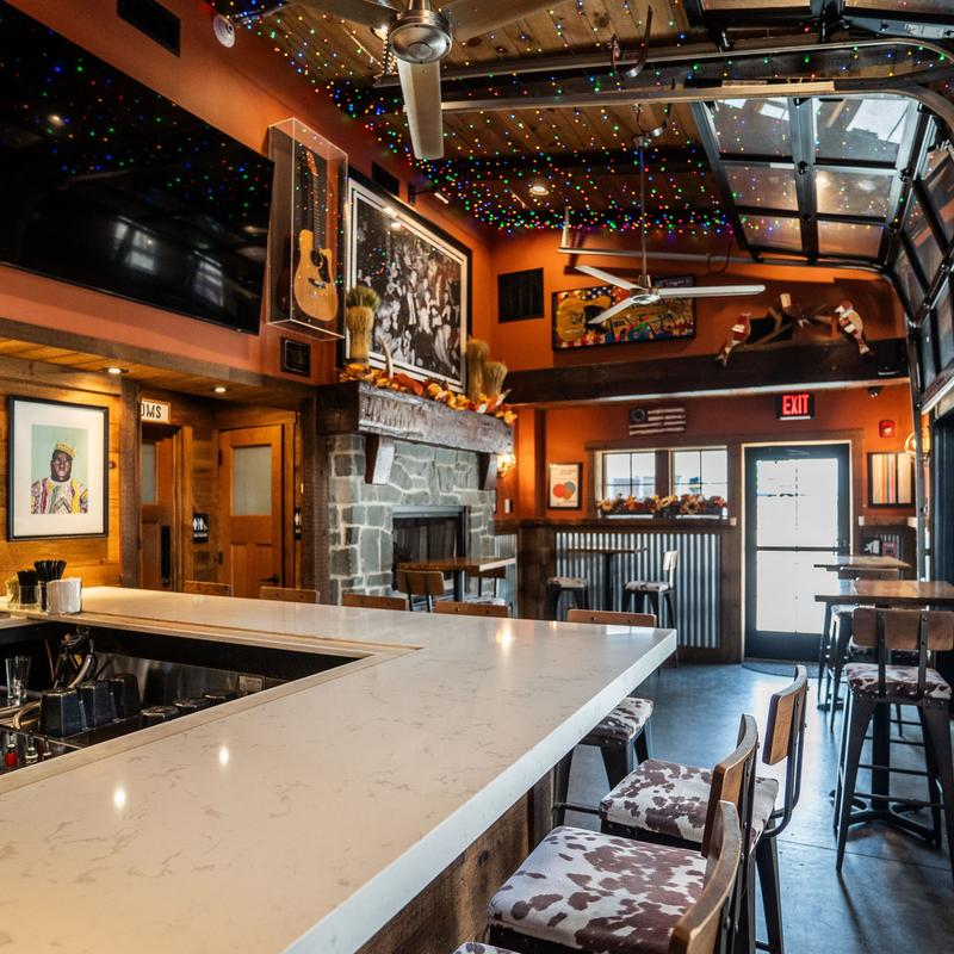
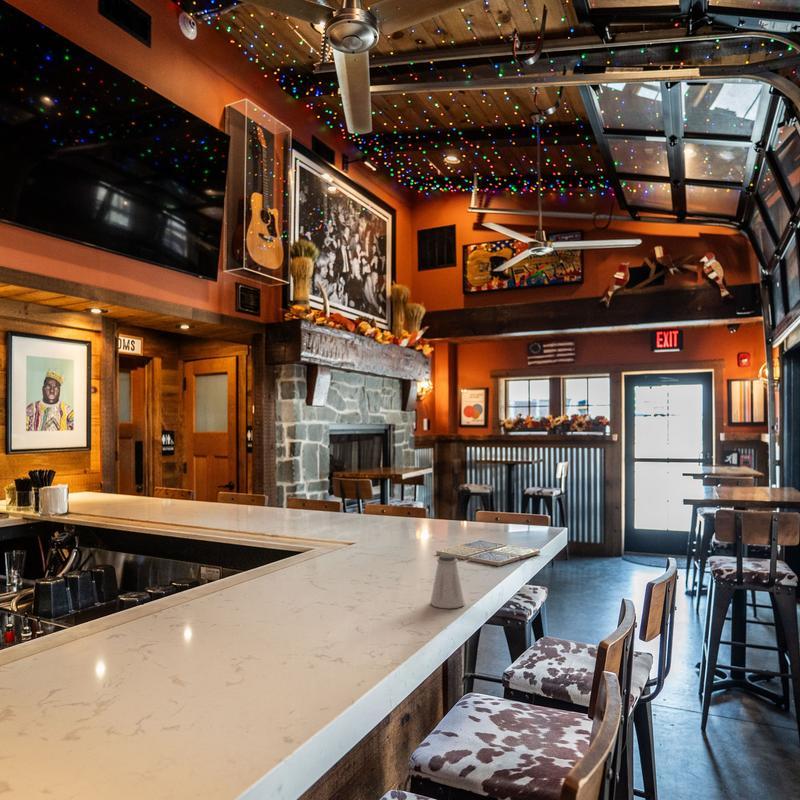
+ drink coaster (488, 551)
+ saltshaker (447, 579)
